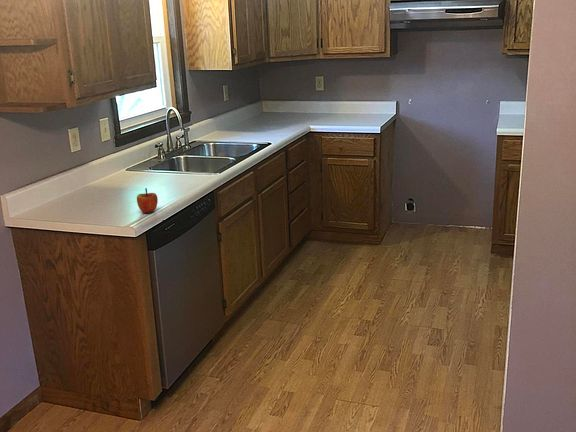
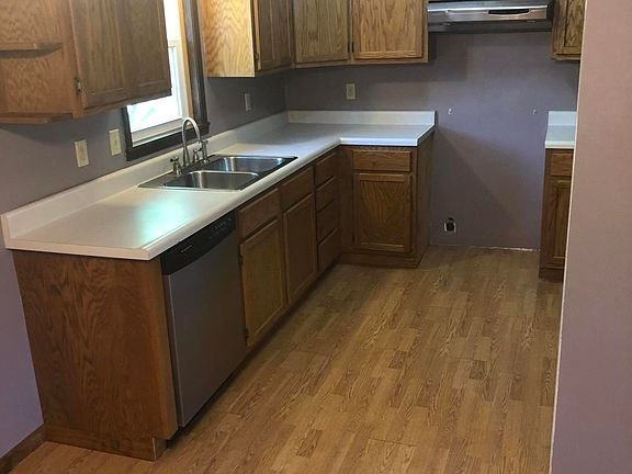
- apple (147, 199)
